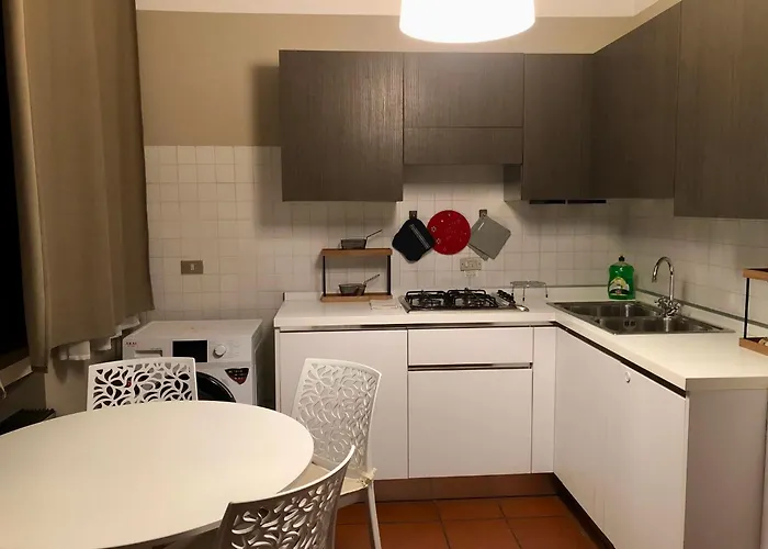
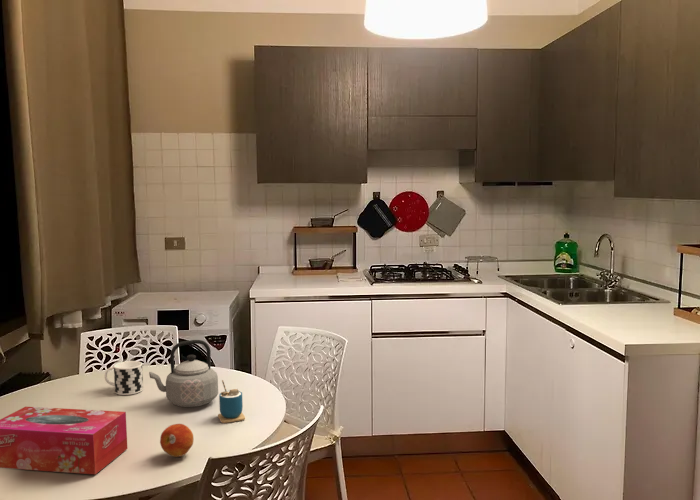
+ tissue box (58, 438)
+ fruit (176, 440)
+ cup (123, 378)
+ cup (230, 397)
+ teapot (184, 372)
